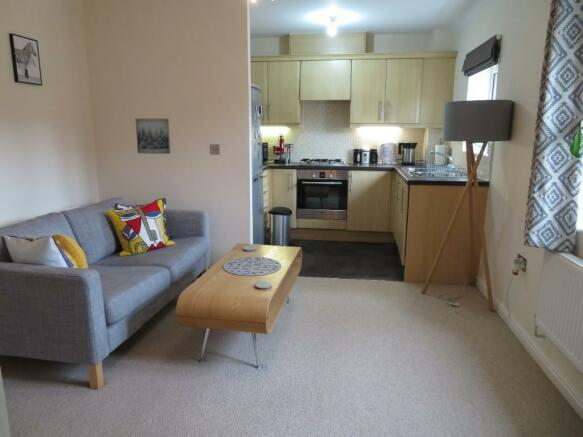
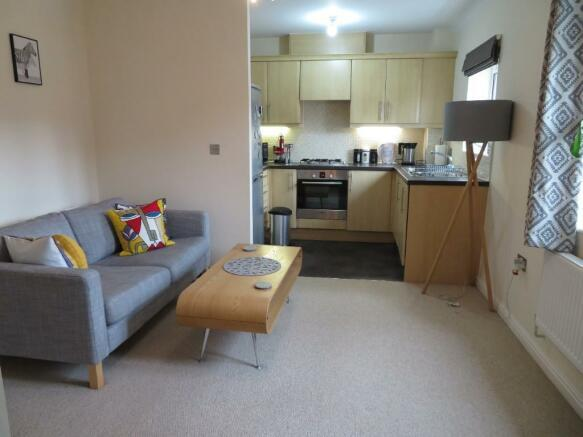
- wall art (153, 136)
